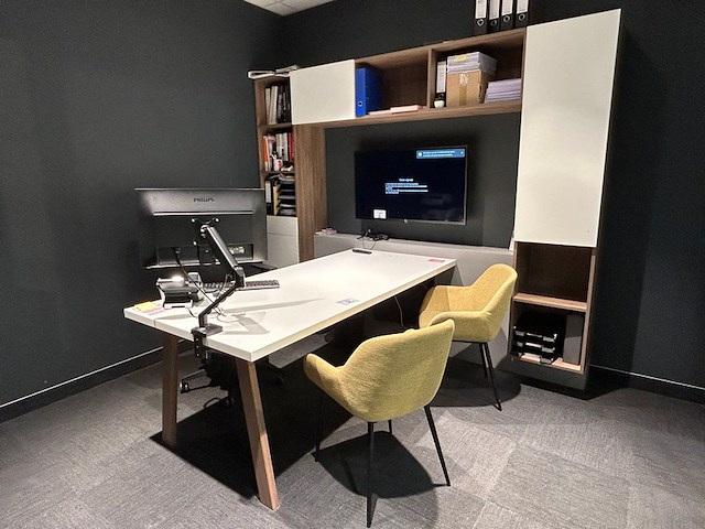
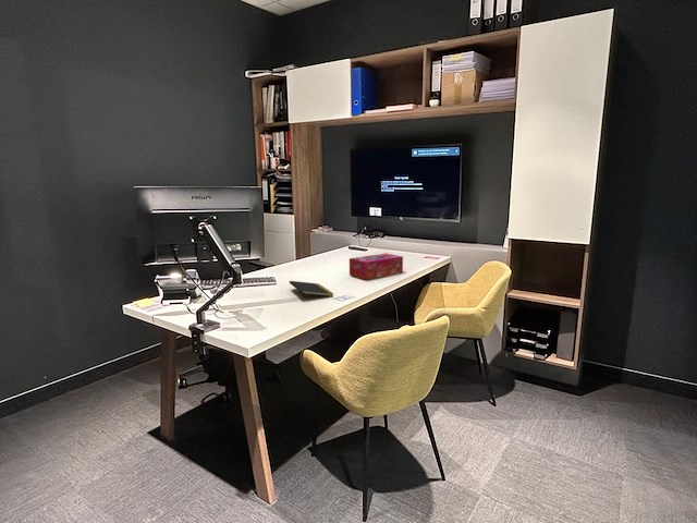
+ tissue box (376, 265)
+ notepad (310, 288)
